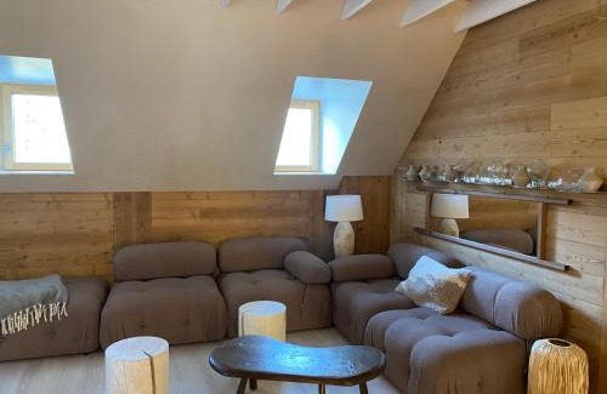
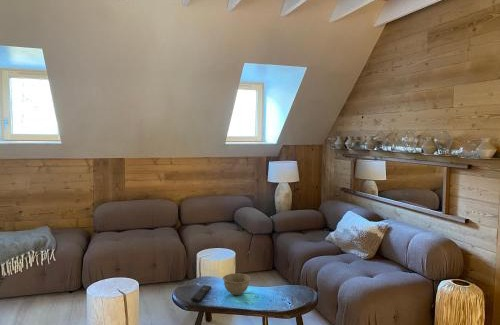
+ remote control (201, 293)
+ bowl (236, 285)
